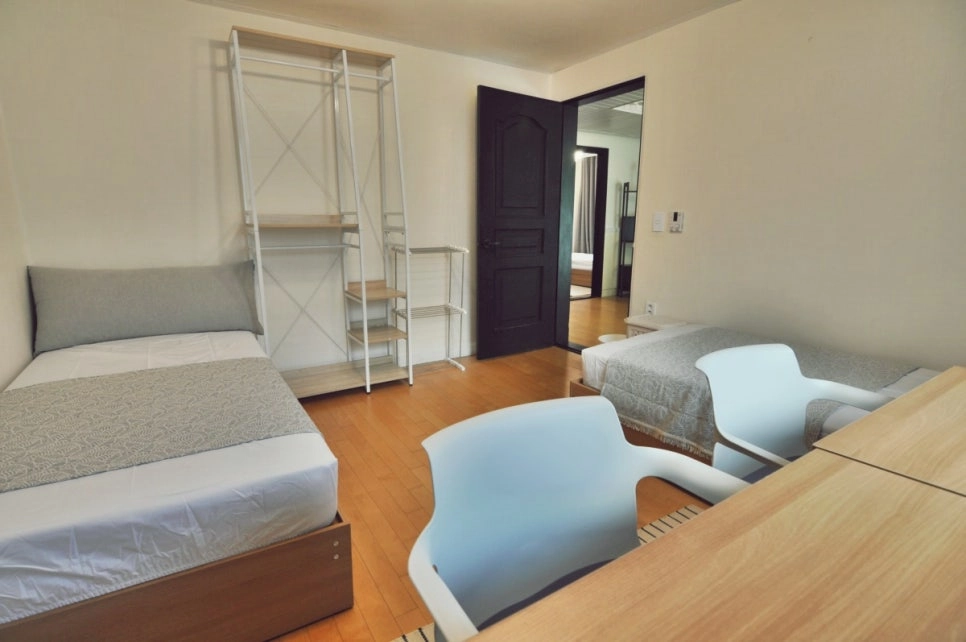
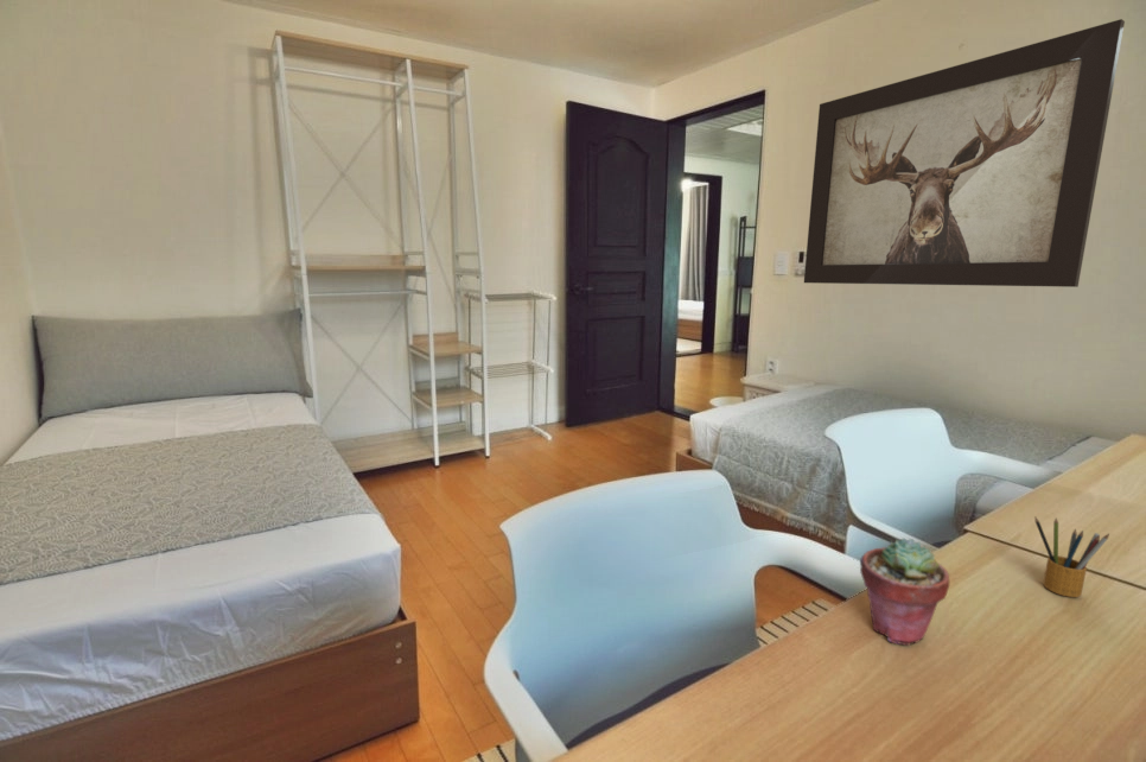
+ pencil box (1064, 557)
+ wall art (928, 180)
+ potted succulent (902, 584)
